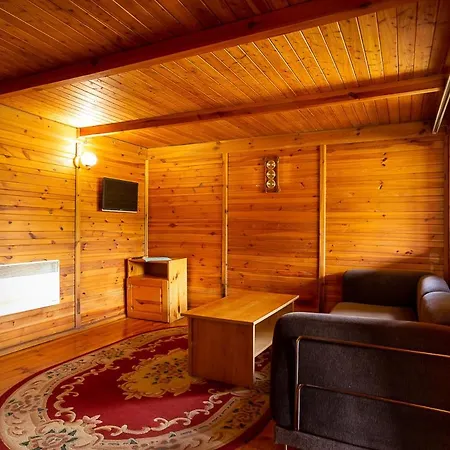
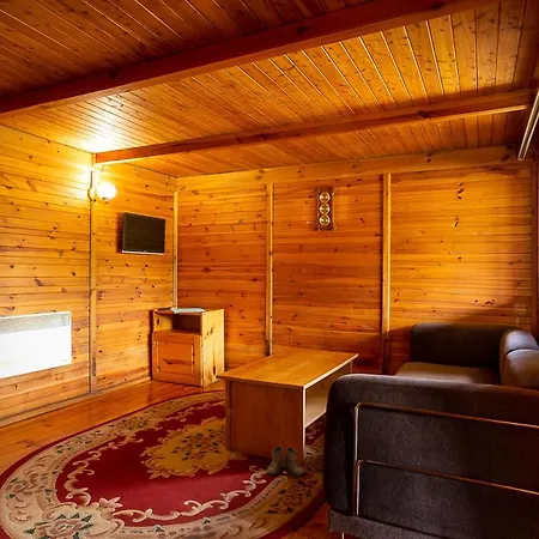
+ boots (283, 460)
